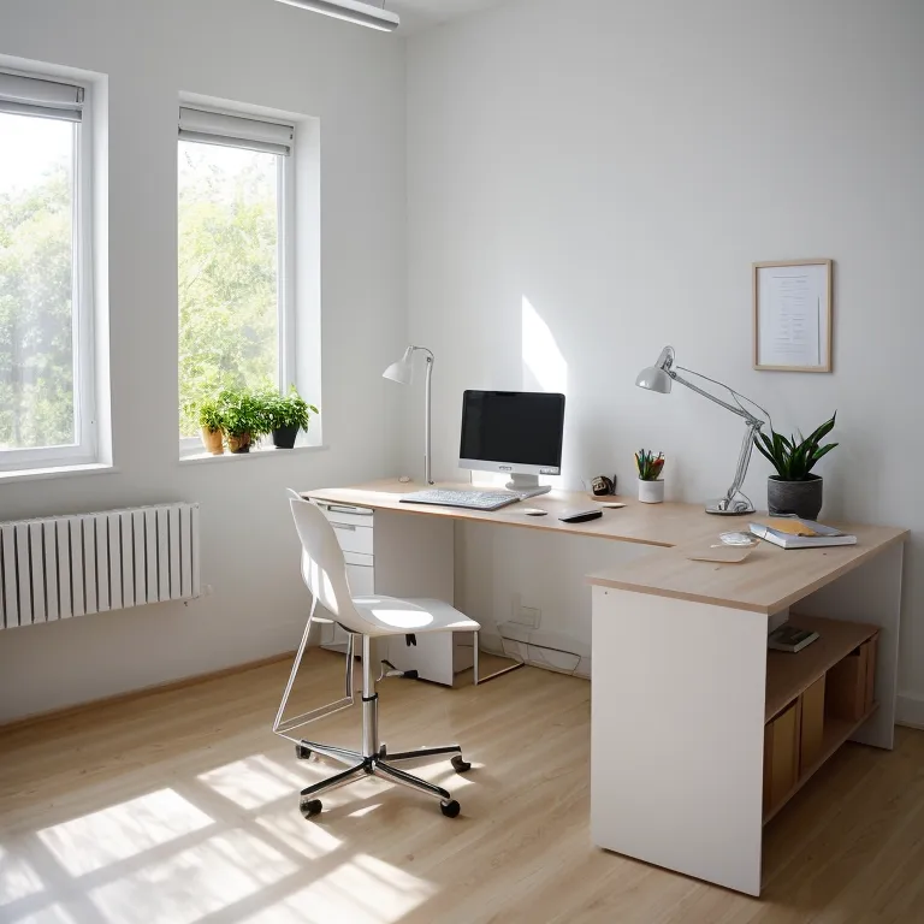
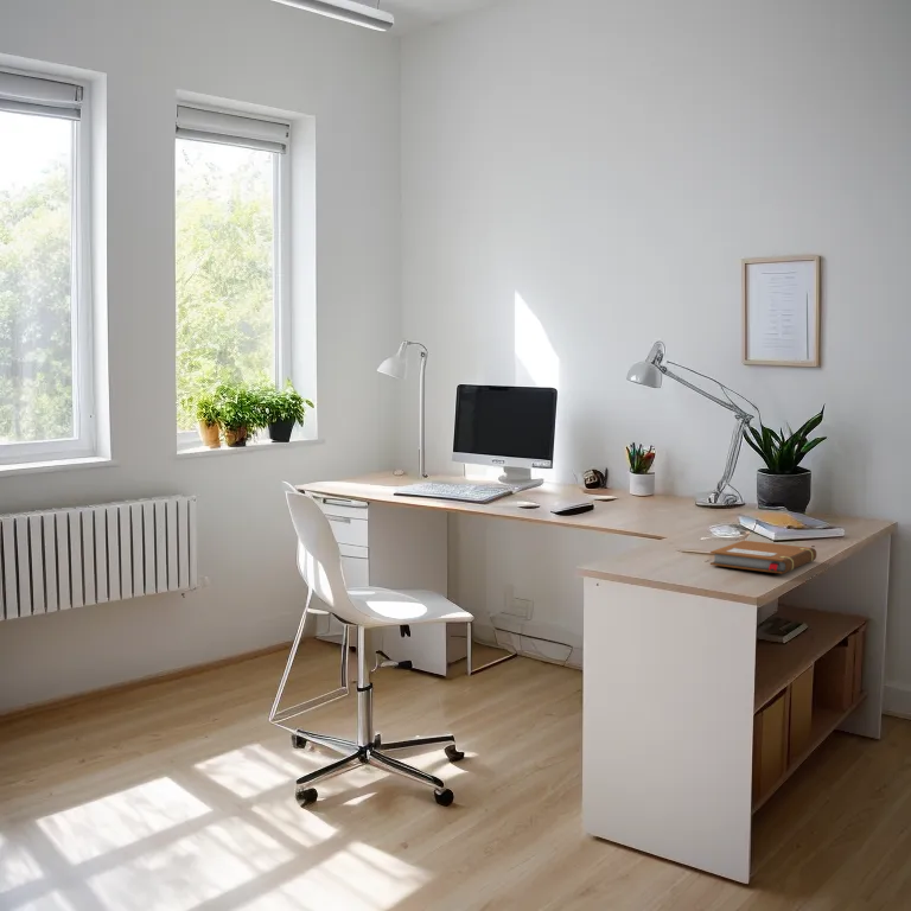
+ notebook (763, 556)
